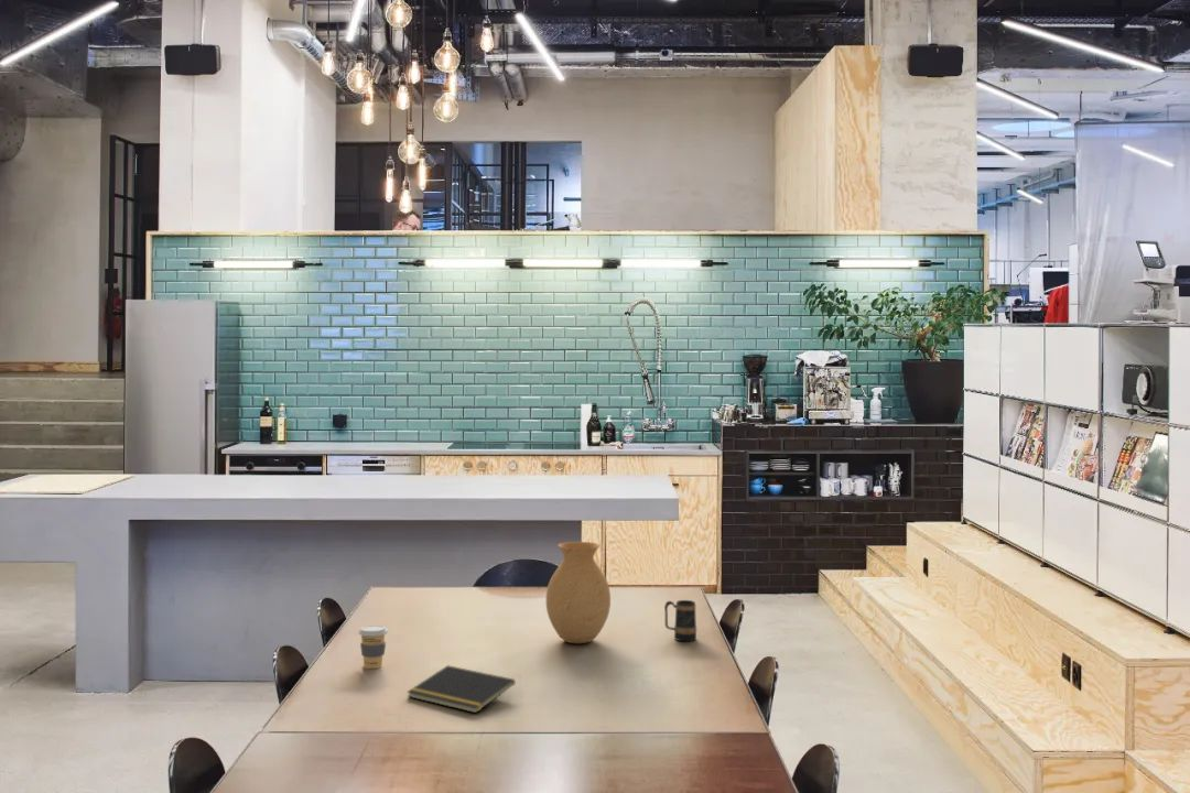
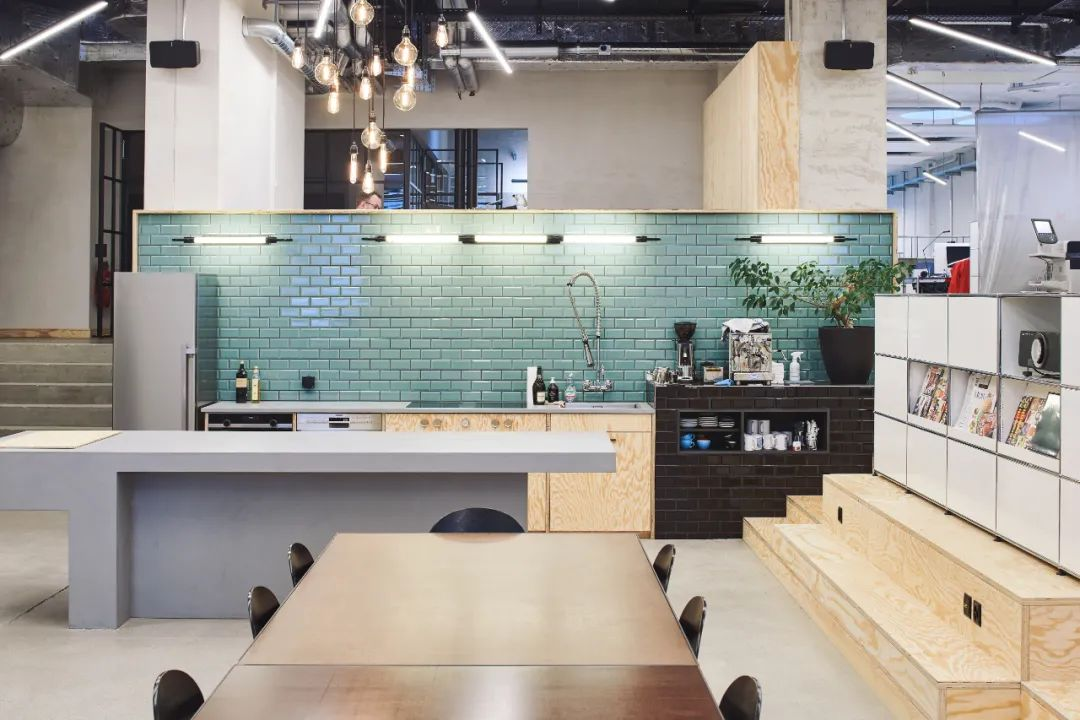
- vase (577, 593)
- coffee cup (372, 647)
- notepad (461, 687)
- mug (680, 619)
